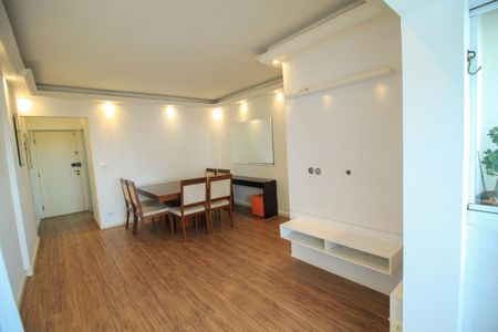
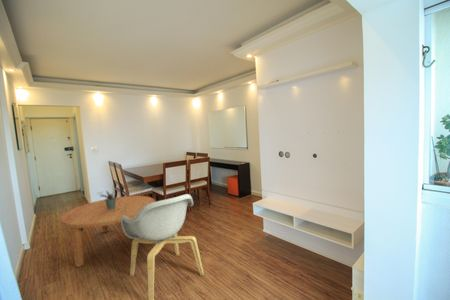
+ coffee table (113, 223)
+ armchair (163, 234)
+ potted plant (108, 199)
